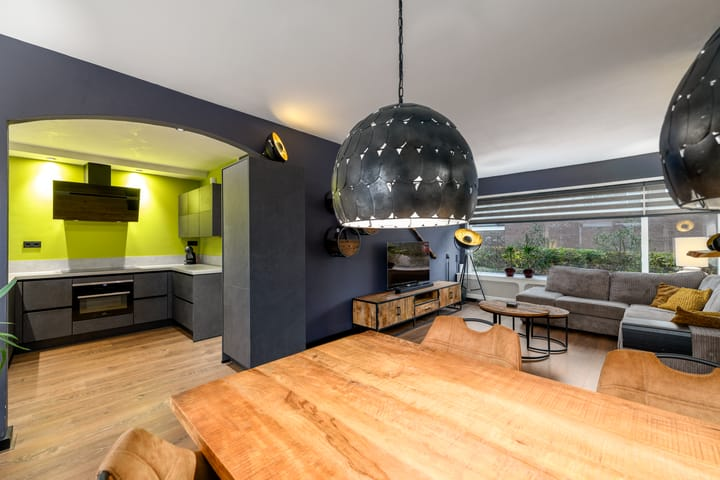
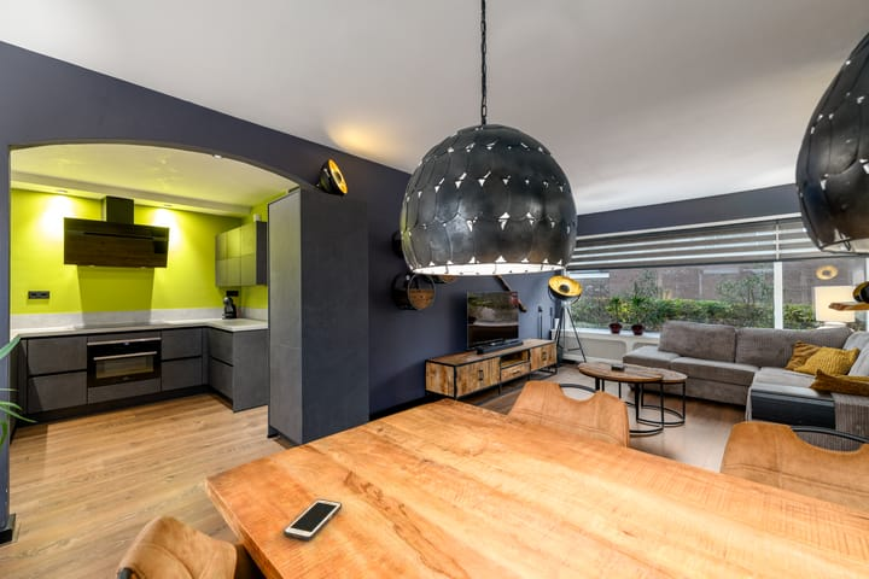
+ cell phone (314, 517)
